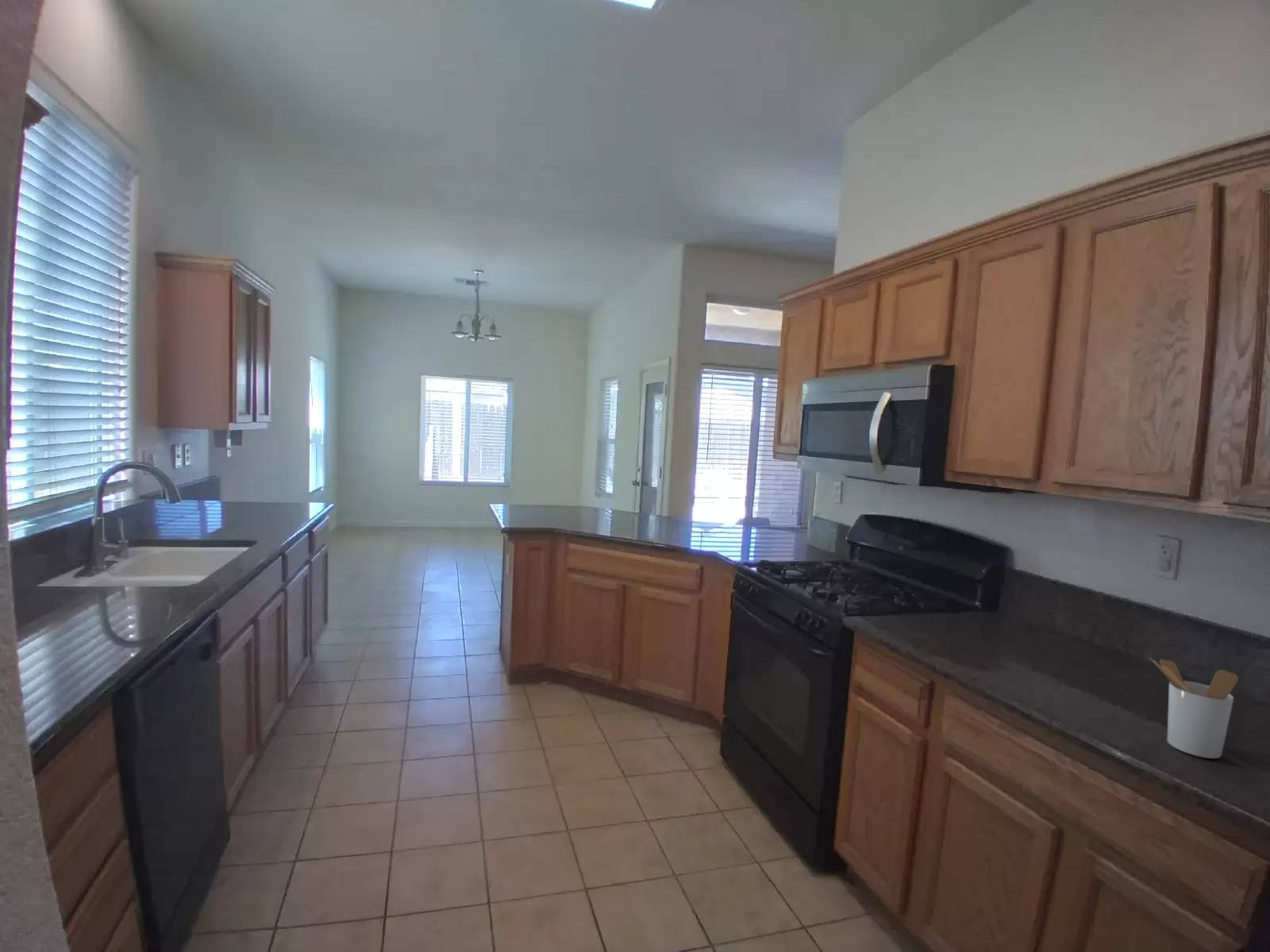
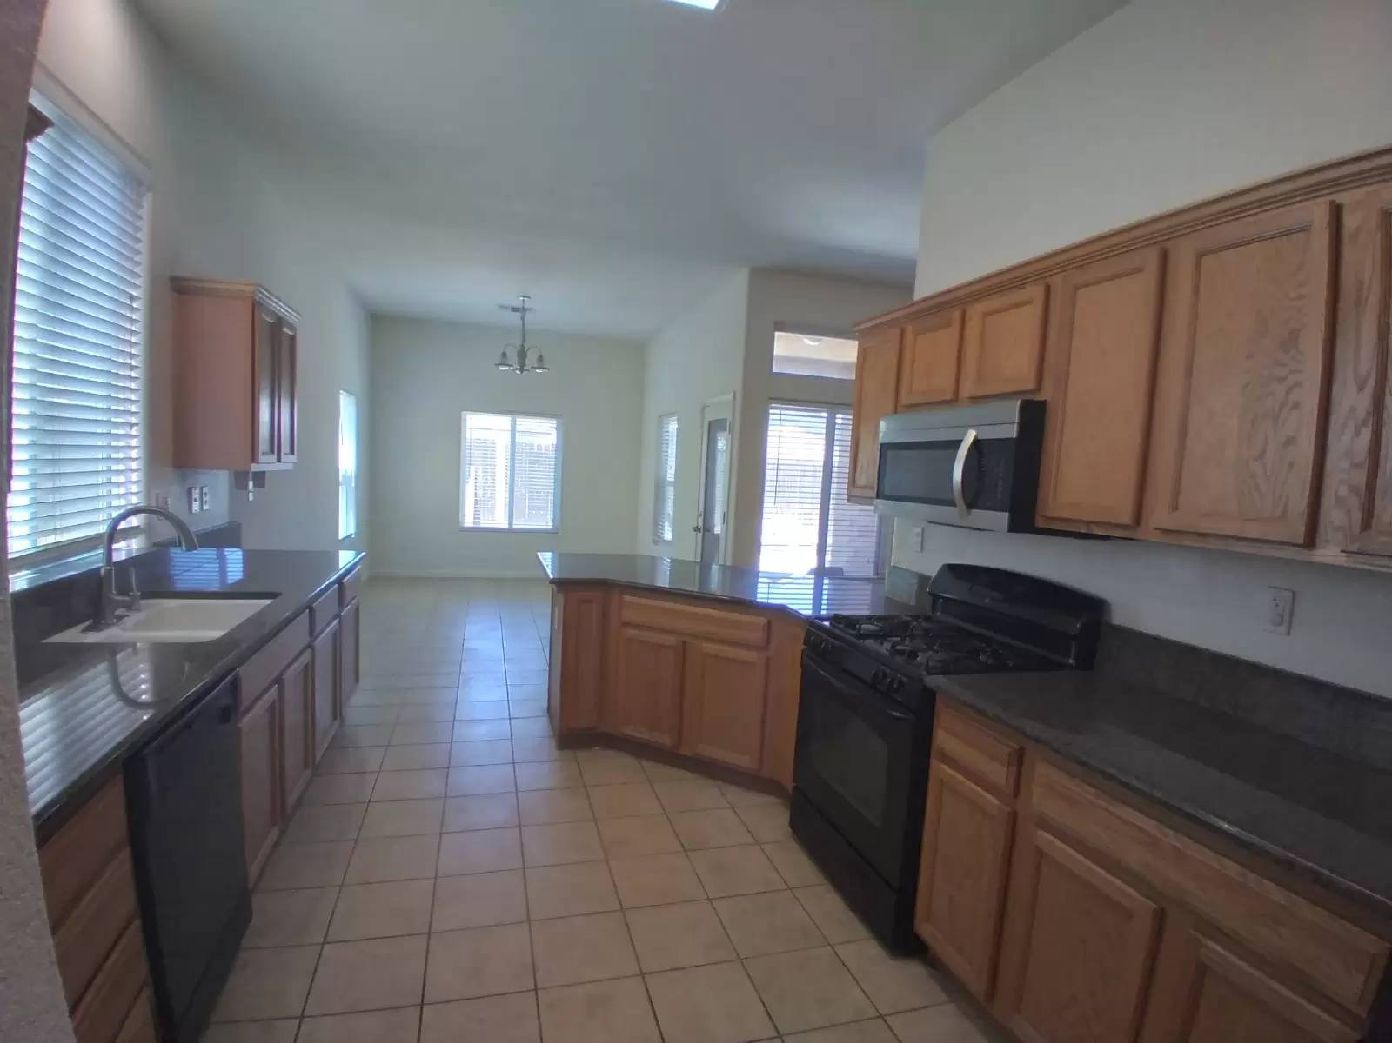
- utensil holder (1186, 704)
